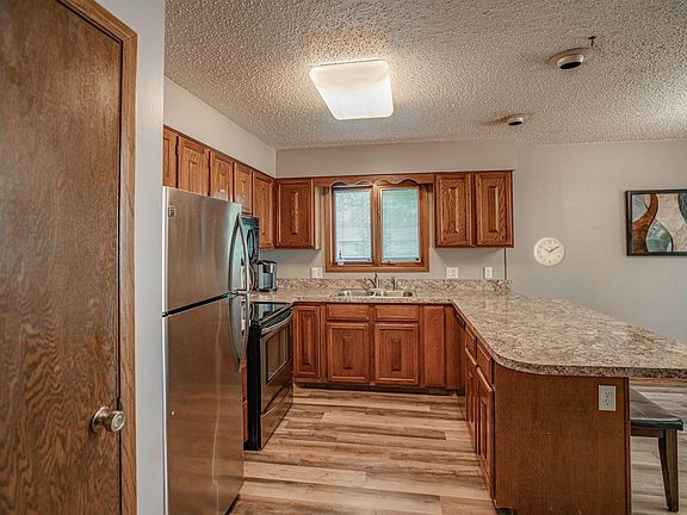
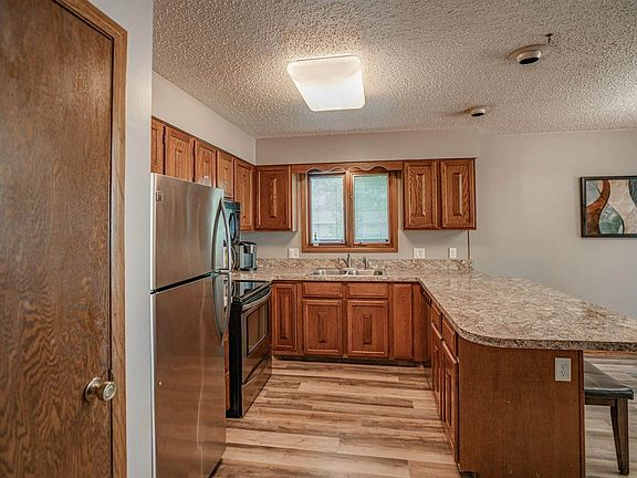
- wall clock (549, 252)
